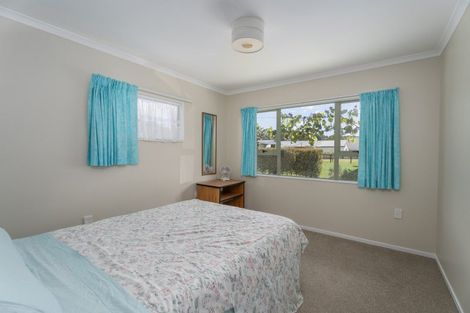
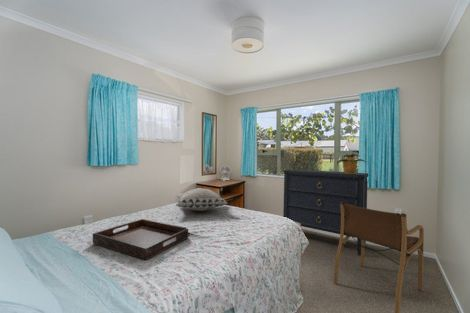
+ dresser (323, 206)
+ decorative pillow (200, 199)
+ potted plant (351, 162)
+ armchair (378, 244)
+ serving tray (143, 235)
